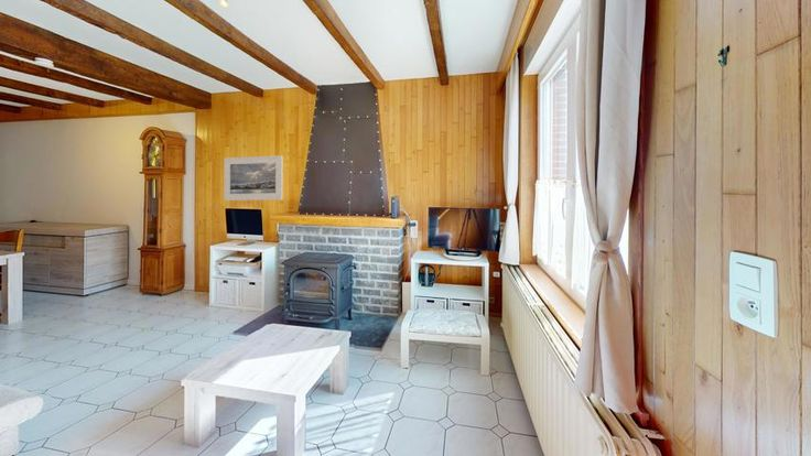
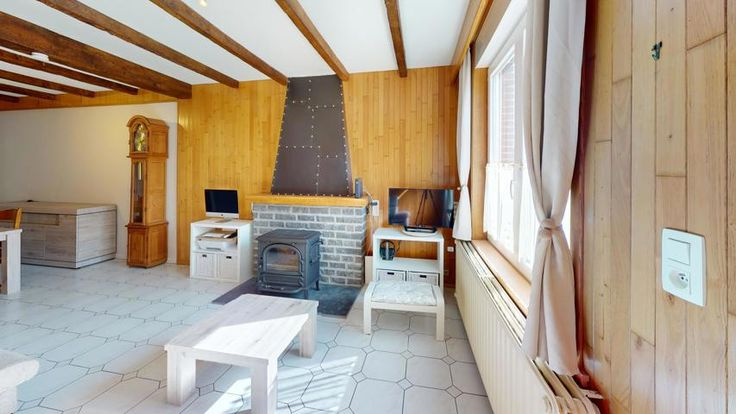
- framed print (252, 178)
